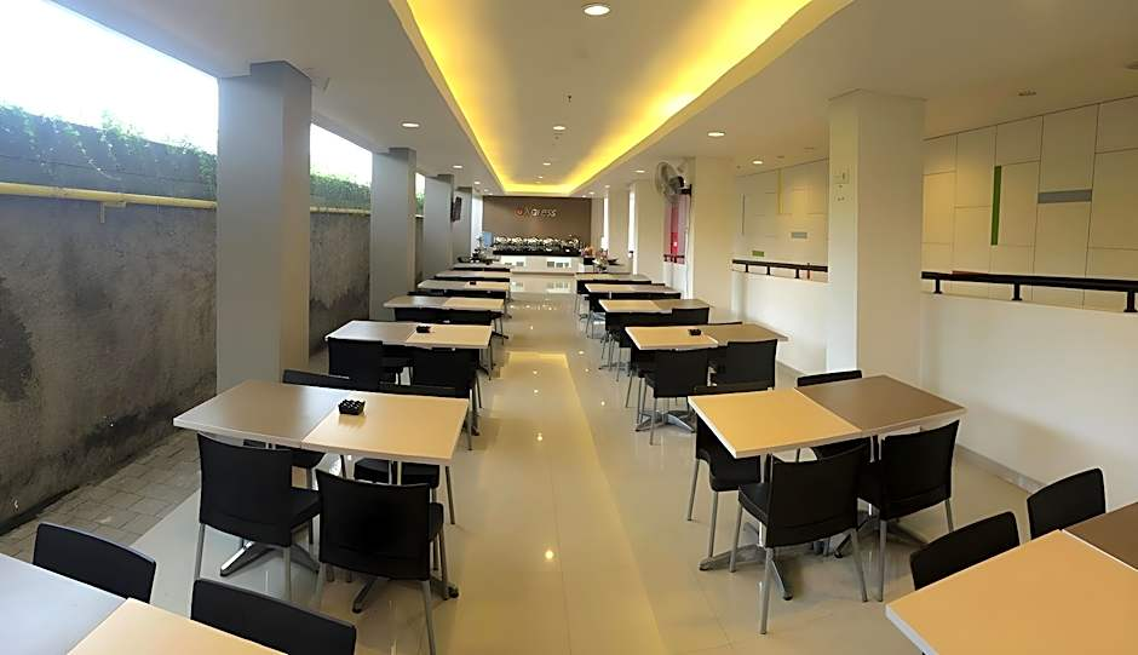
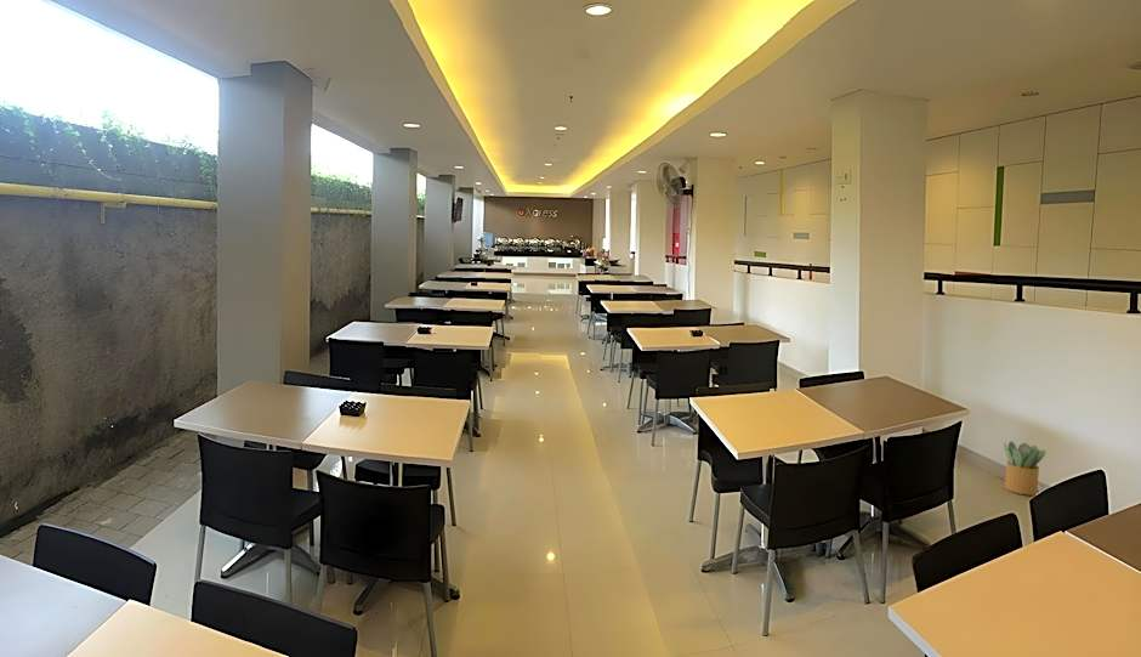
+ potted plant (1021, 466)
